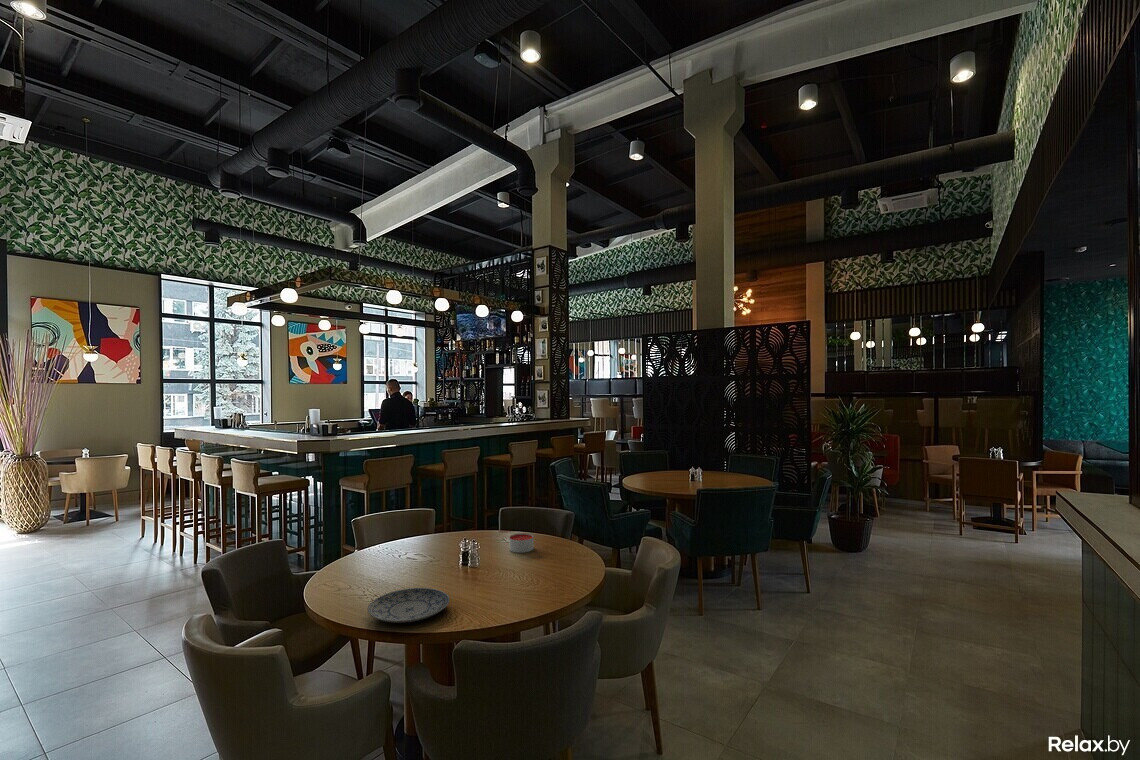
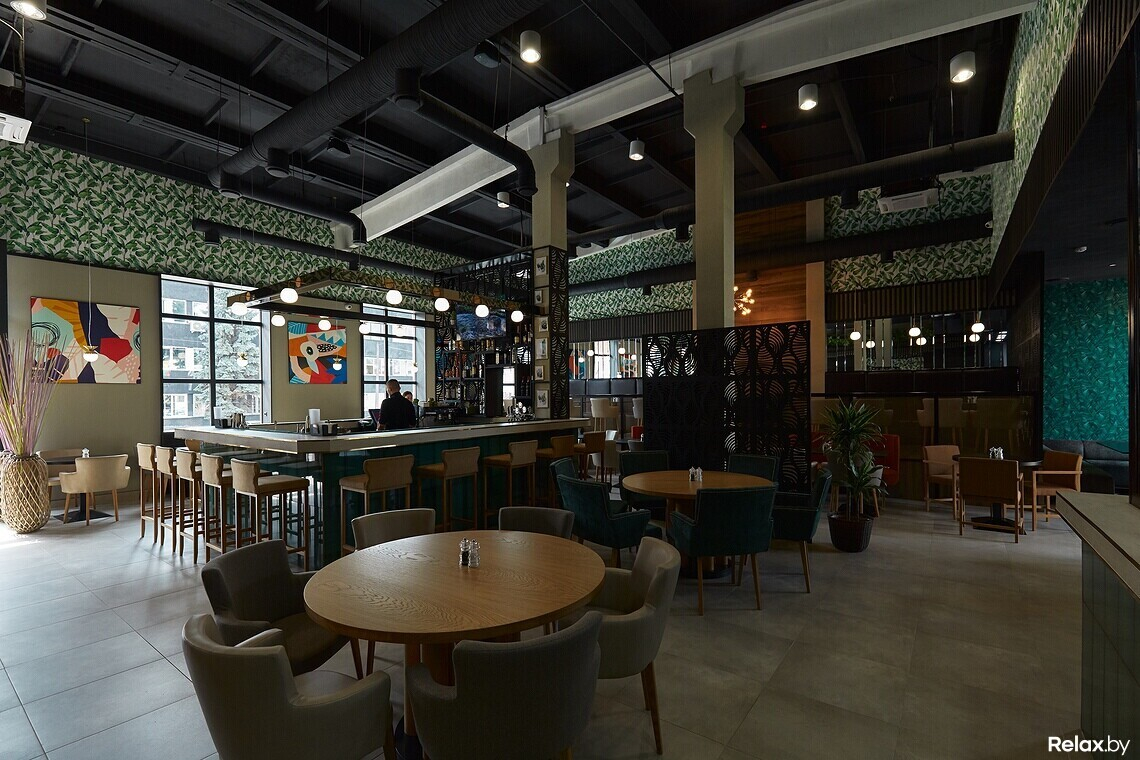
- plate (409, 607)
- candle (521, 542)
